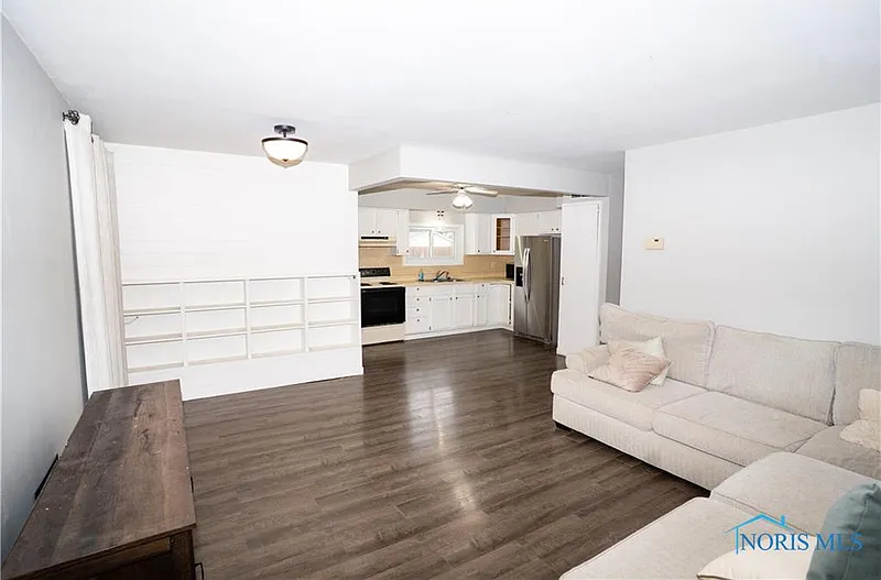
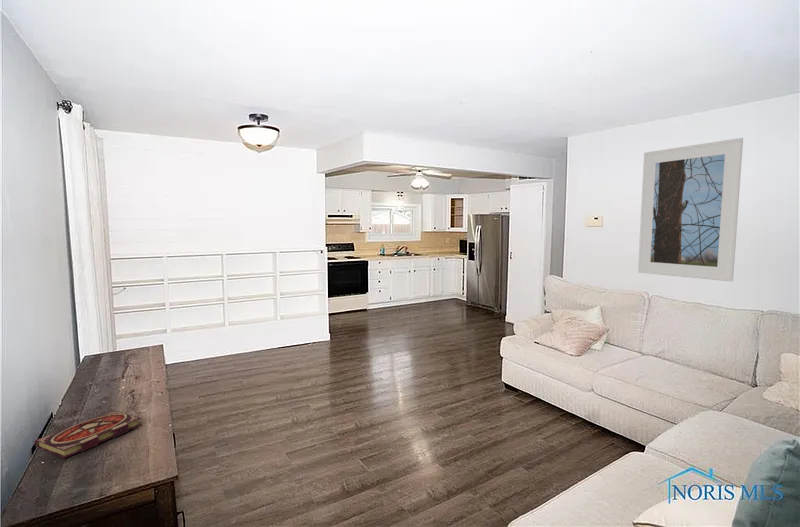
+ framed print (685, 212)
+ book (91, 429)
